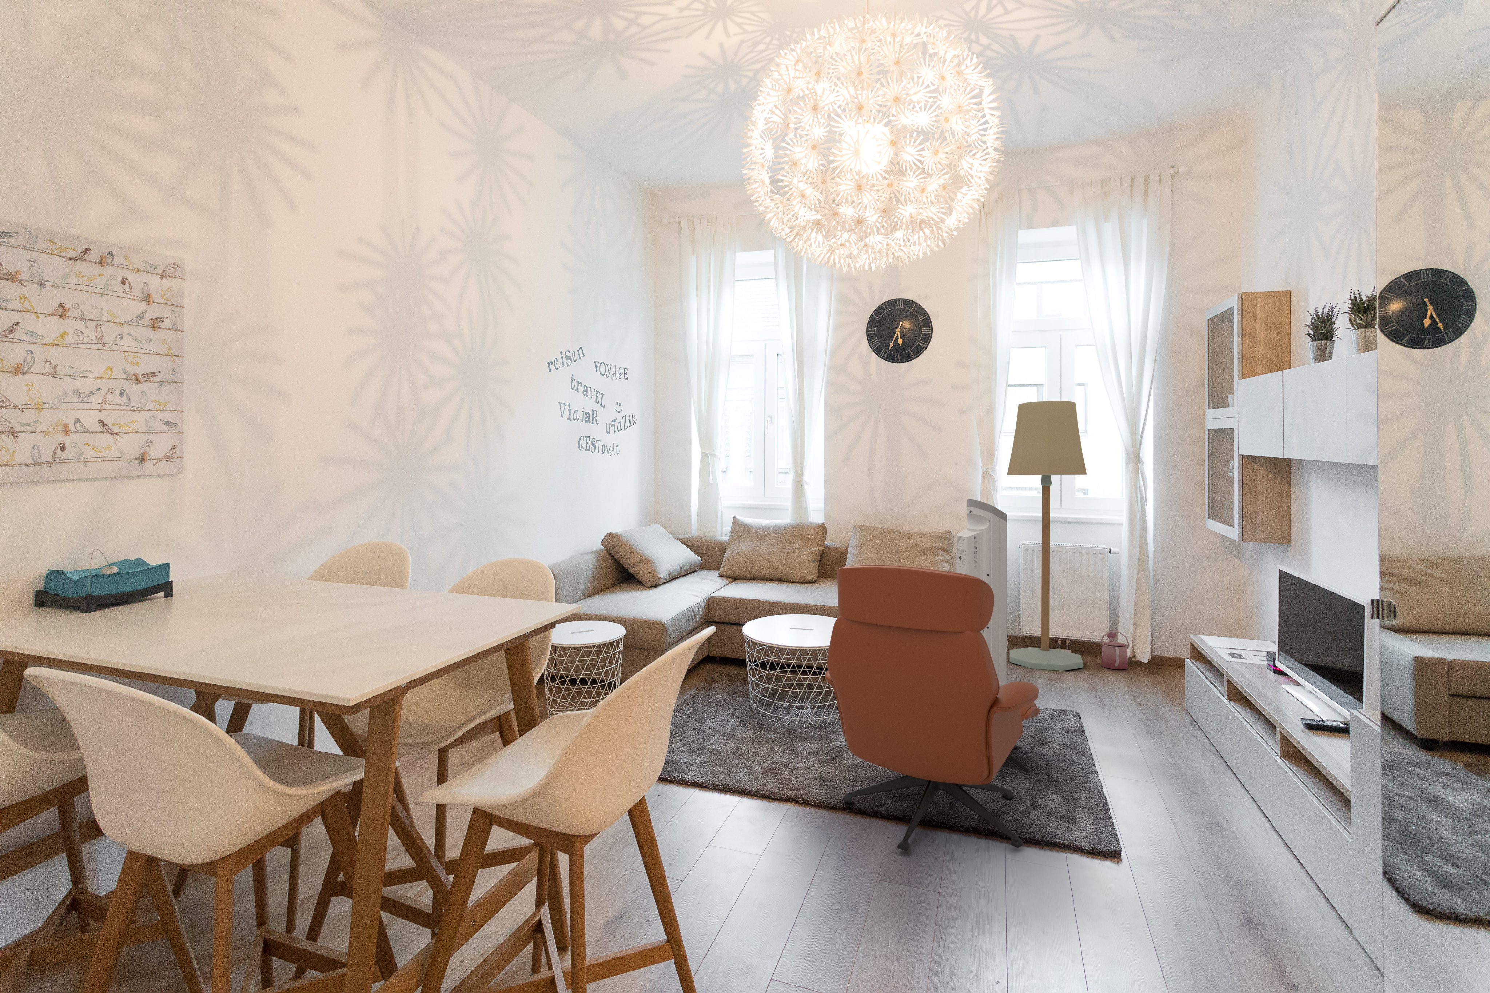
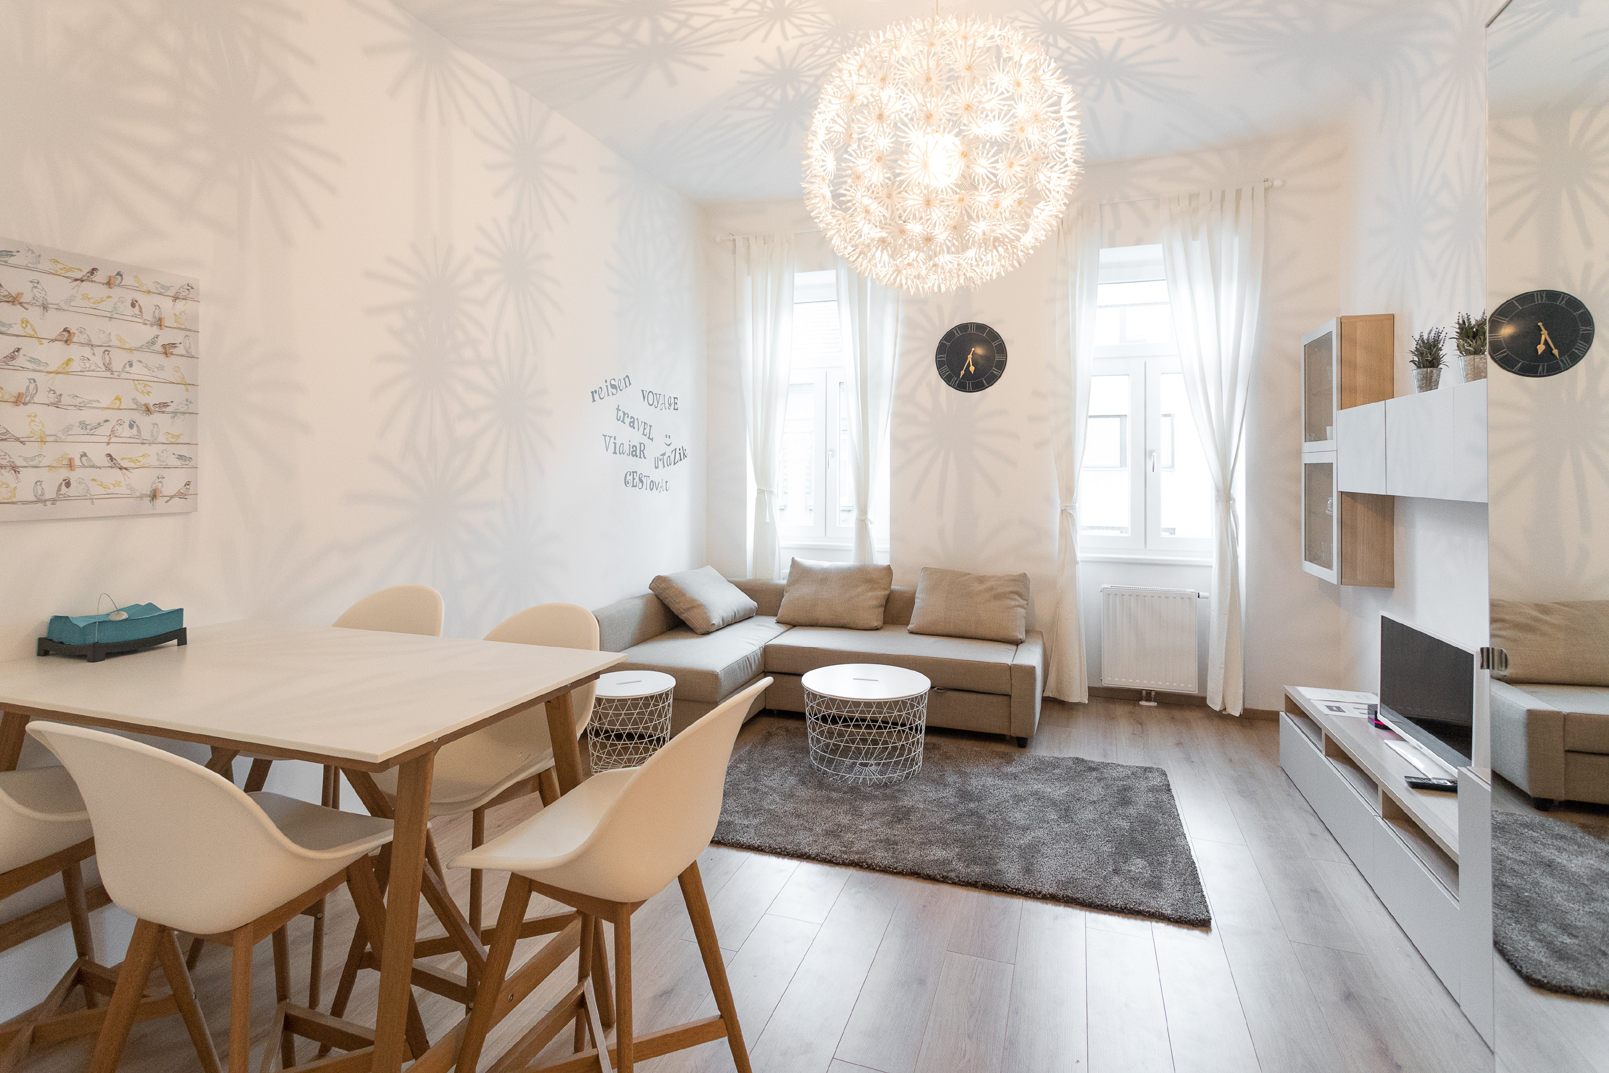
- lounge chair (953, 672)
- watering can (1114, 647)
- floor lamp (1045, 533)
- air purifier (993, 603)
